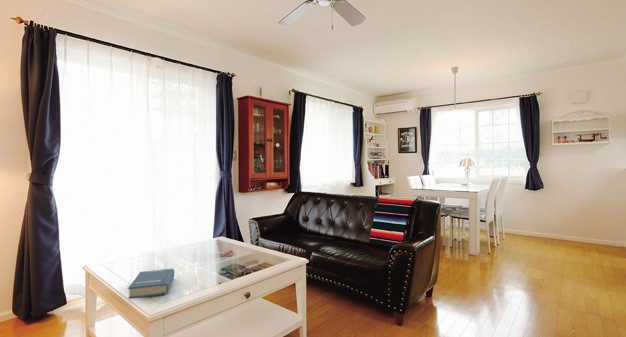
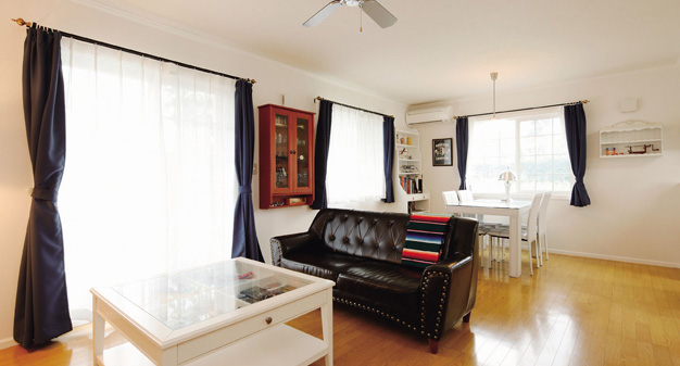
- hardback book (153, 282)
